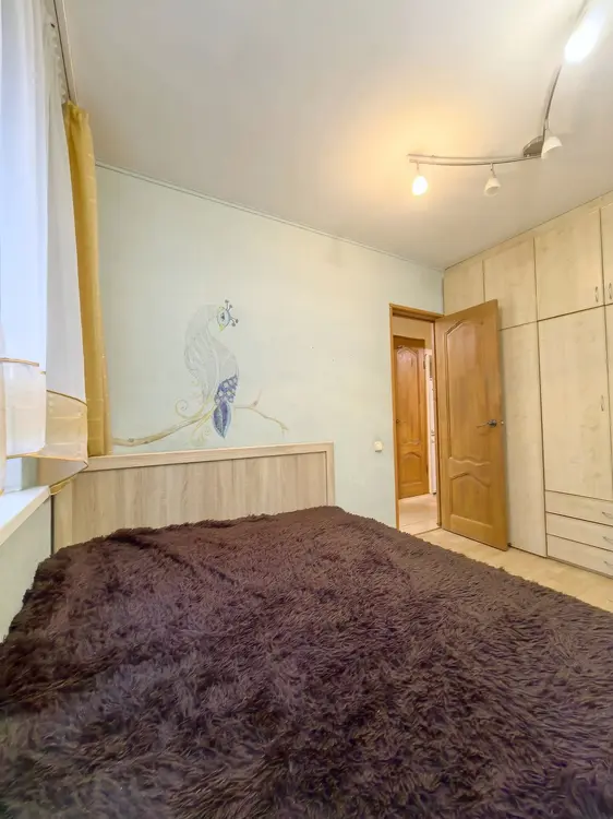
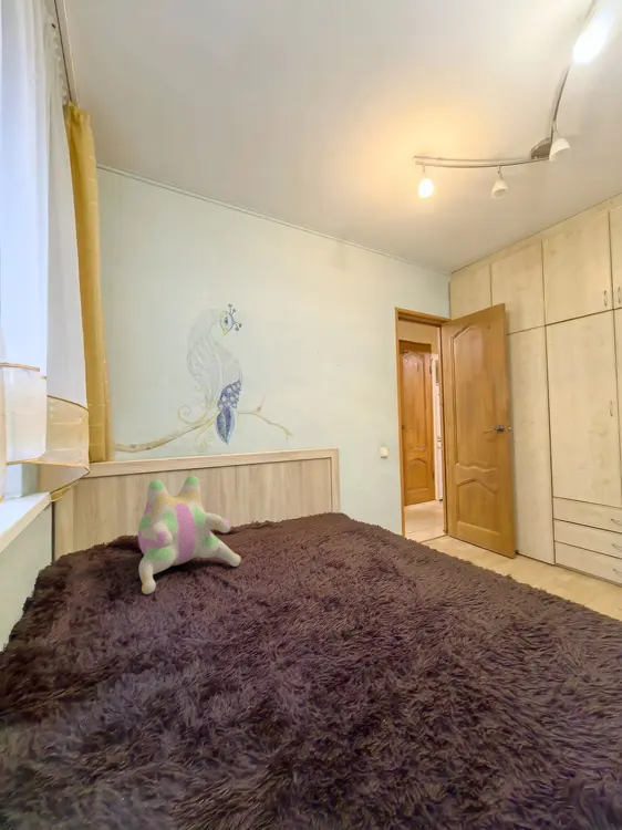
+ plush toy (179, 522)
